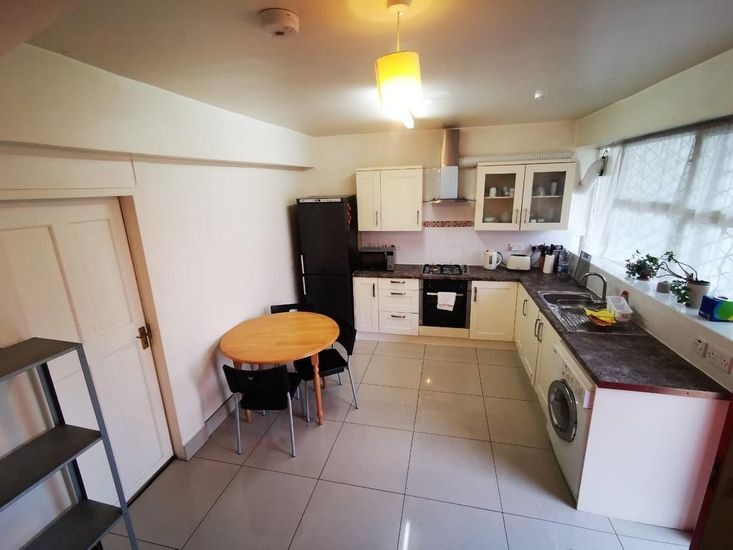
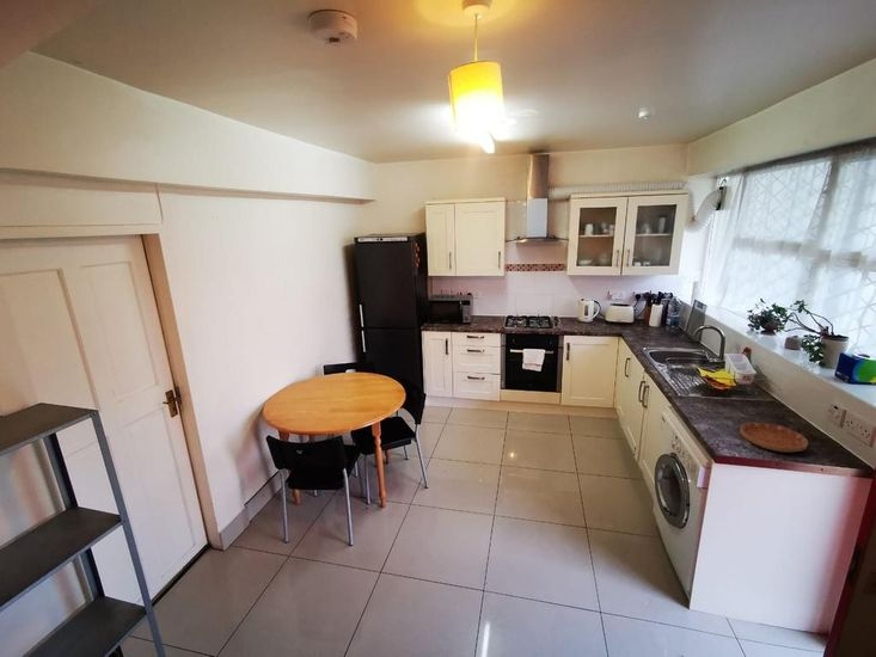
+ saucer (772, 437)
